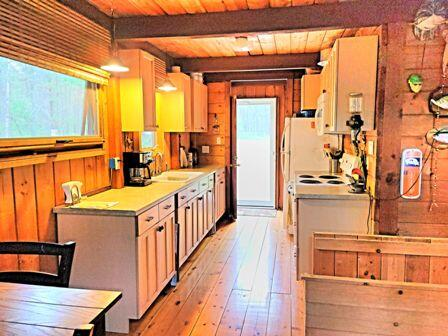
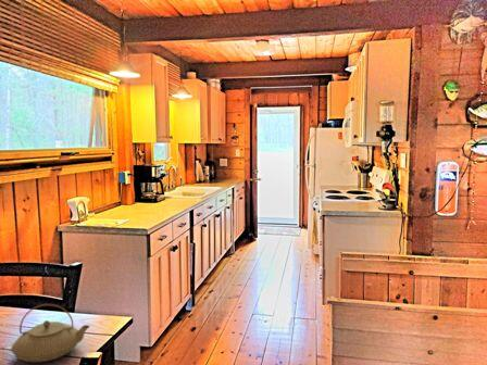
+ teapot (51, 327)
